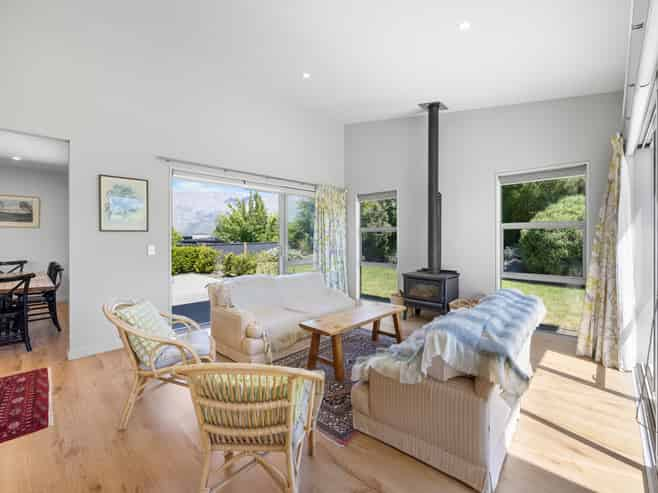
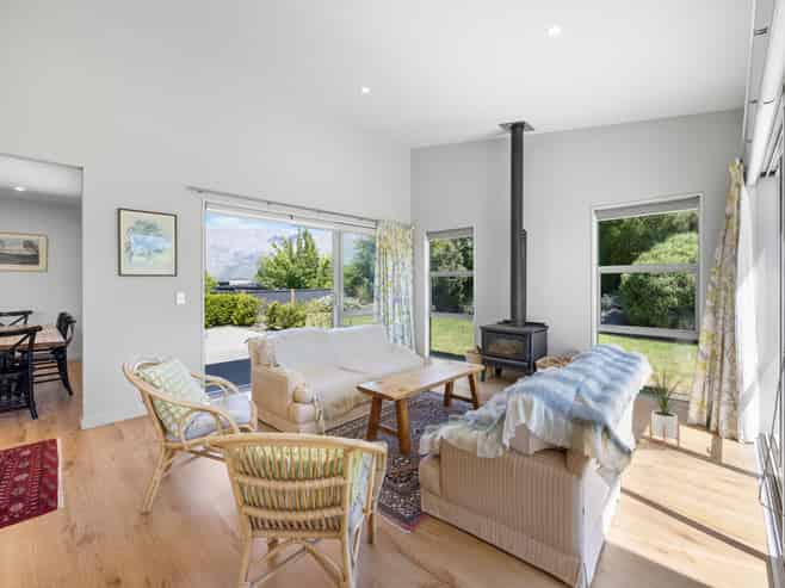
+ house plant (665, 403)
